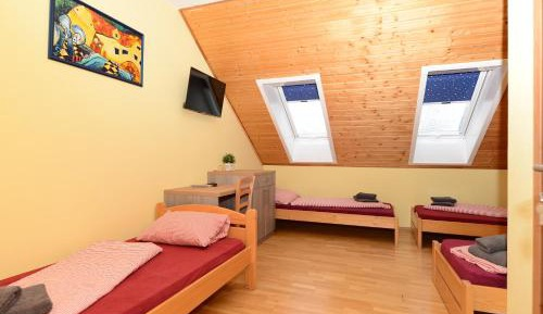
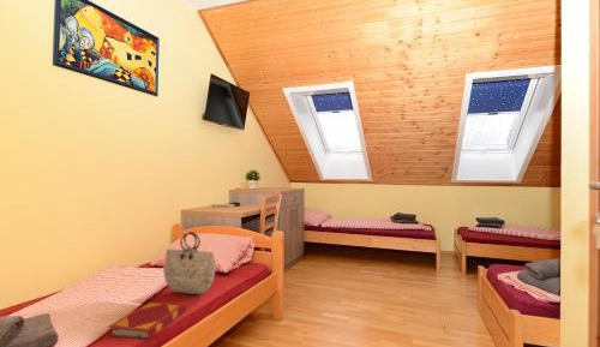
+ hardback book (149, 318)
+ handbag (188, 262)
